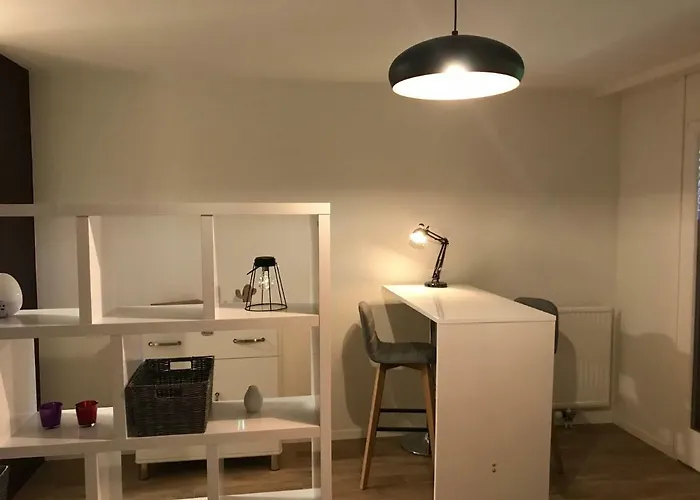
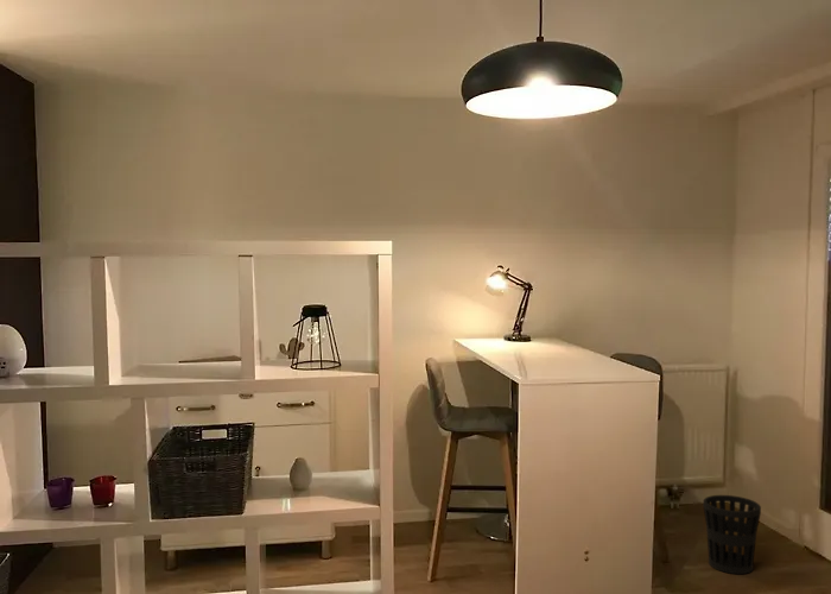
+ wastebasket (730, 533)
